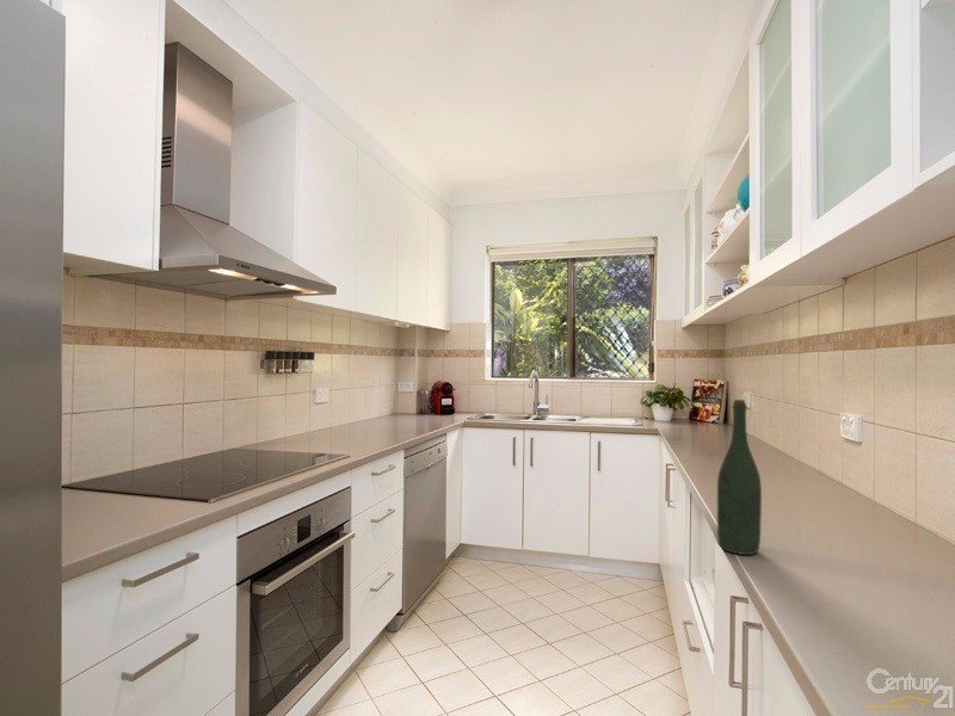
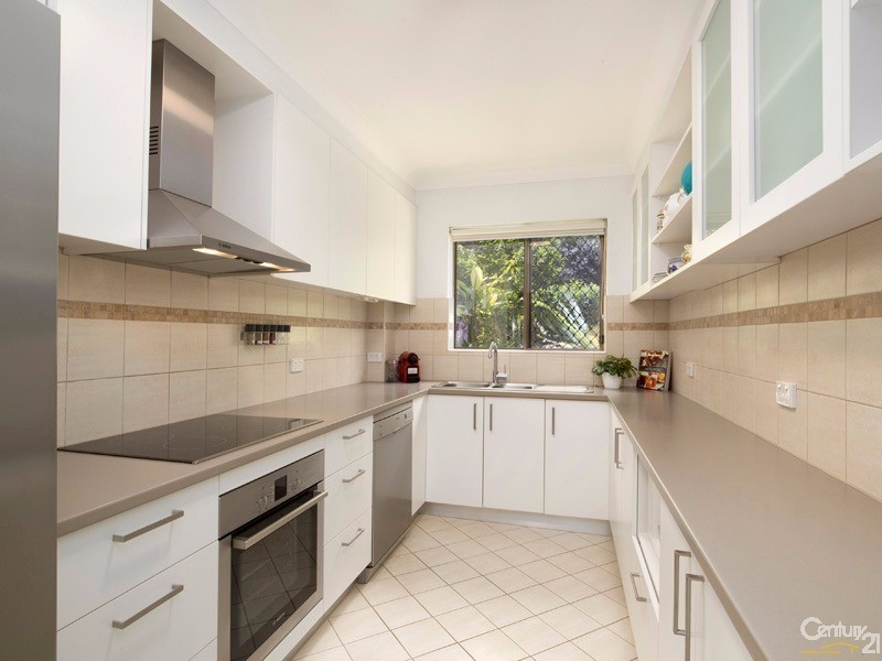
- bottle (739, 474)
